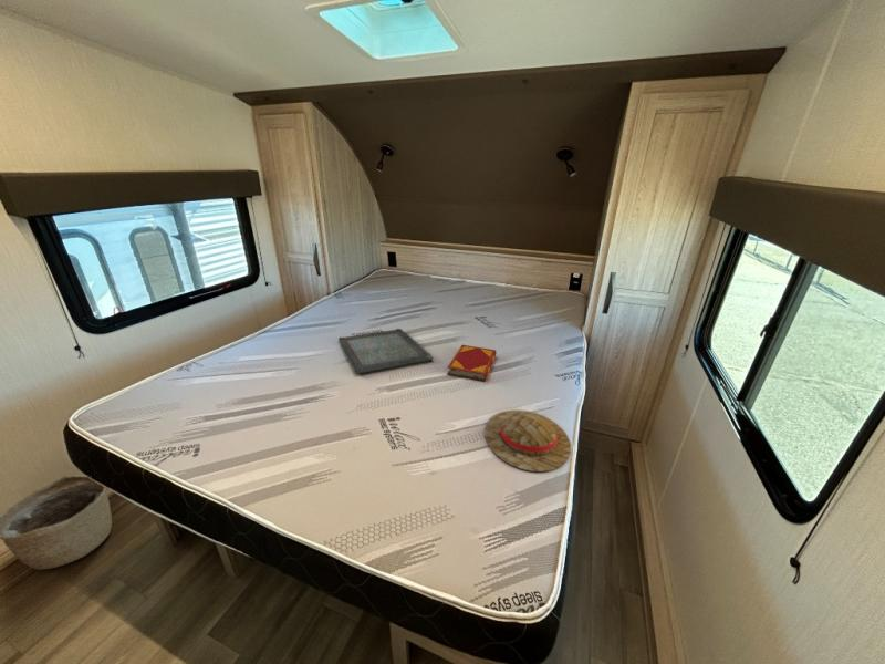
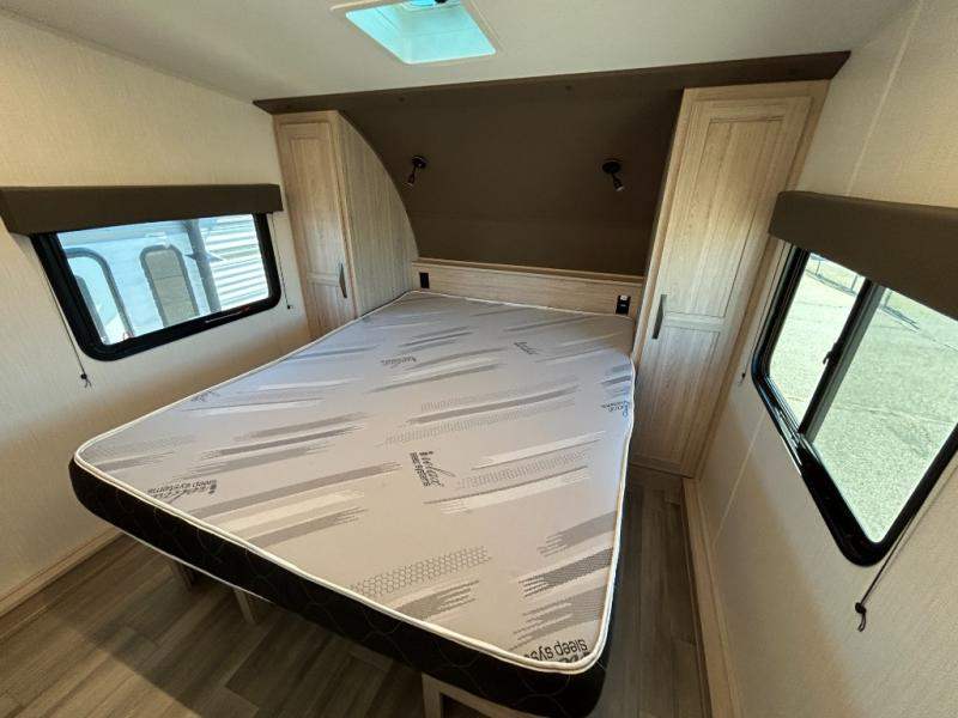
- hardback book (472, 361)
- straw hat (528, 428)
- basket (62, 520)
- serving tray (383, 347)
